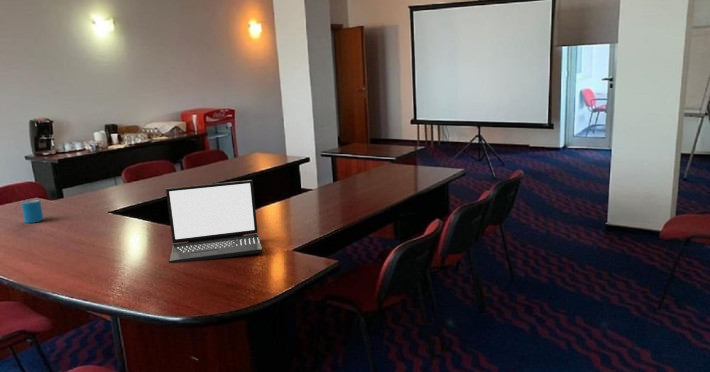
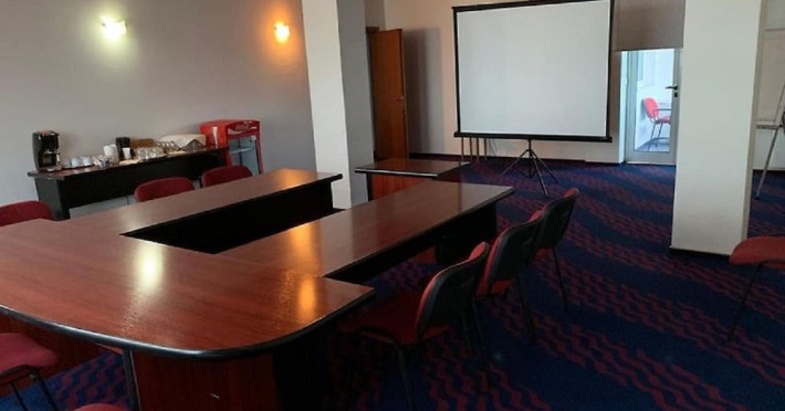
- mug (33, 210)
- laptop (213, 219)
